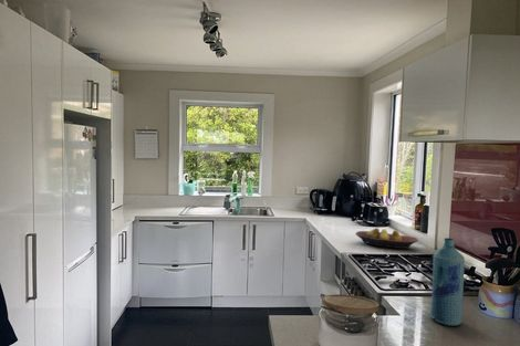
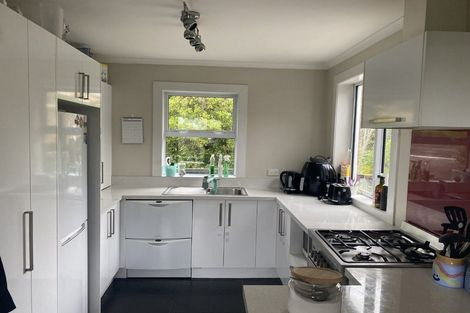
- bottle (447, 280)
- fruit bowl (385, 237)
